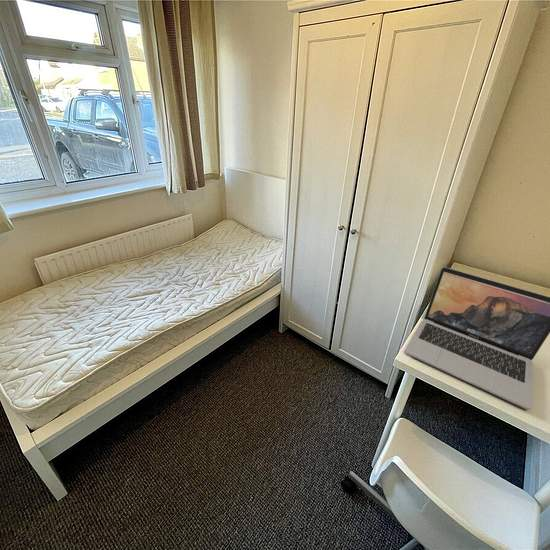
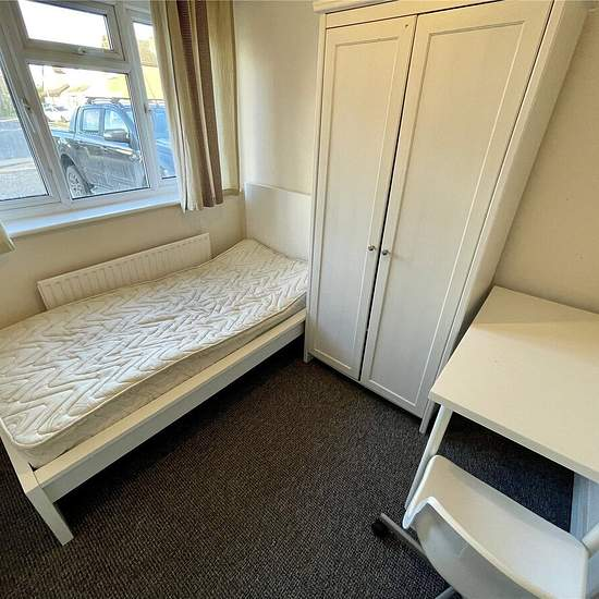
- laptop (480, 329)
